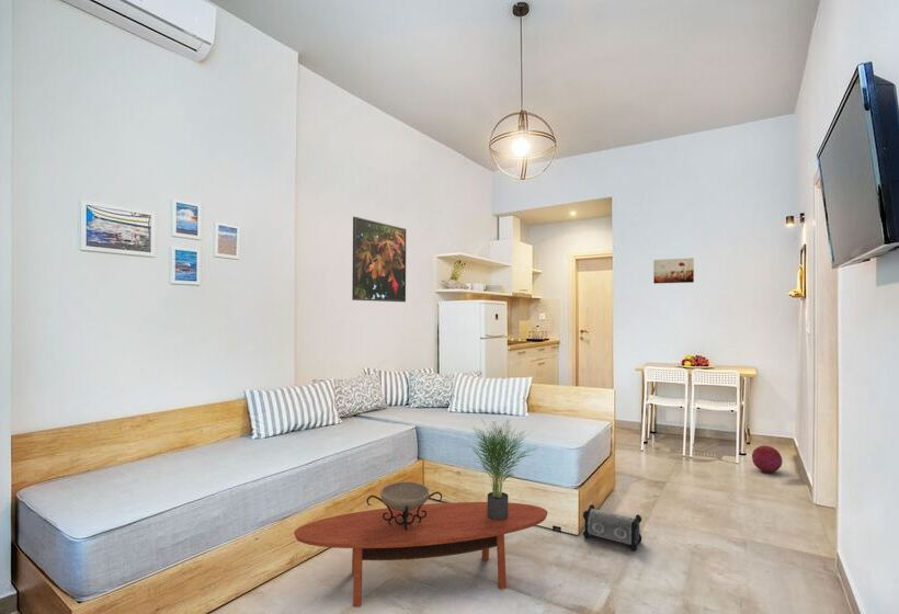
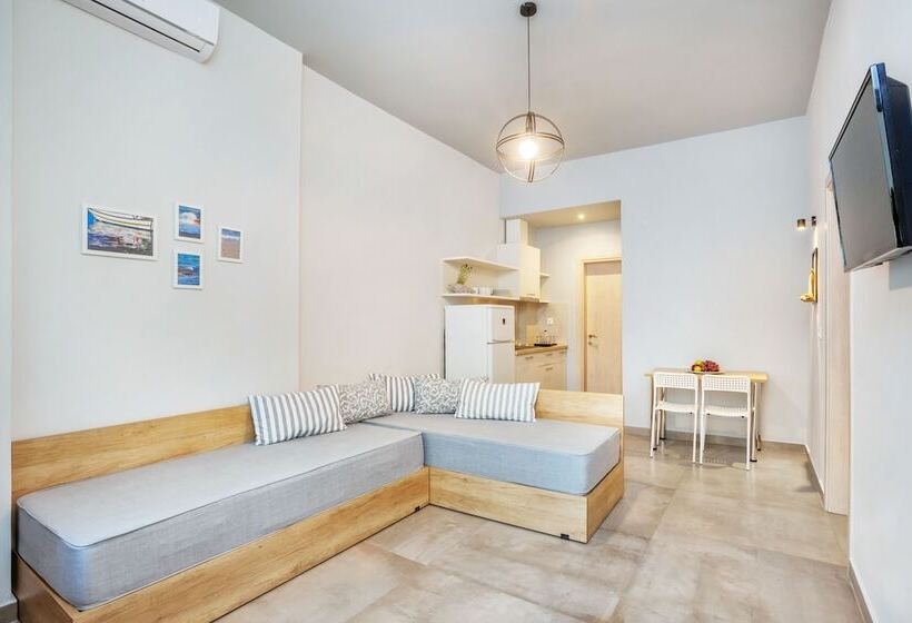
- potted plant (503, 463)
- speaker (612, 526)
- ball (766, 458)
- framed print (380, 262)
- decorative bowl (405, 507)
- coffee table (426, 549)
- wall art (673, 271)
